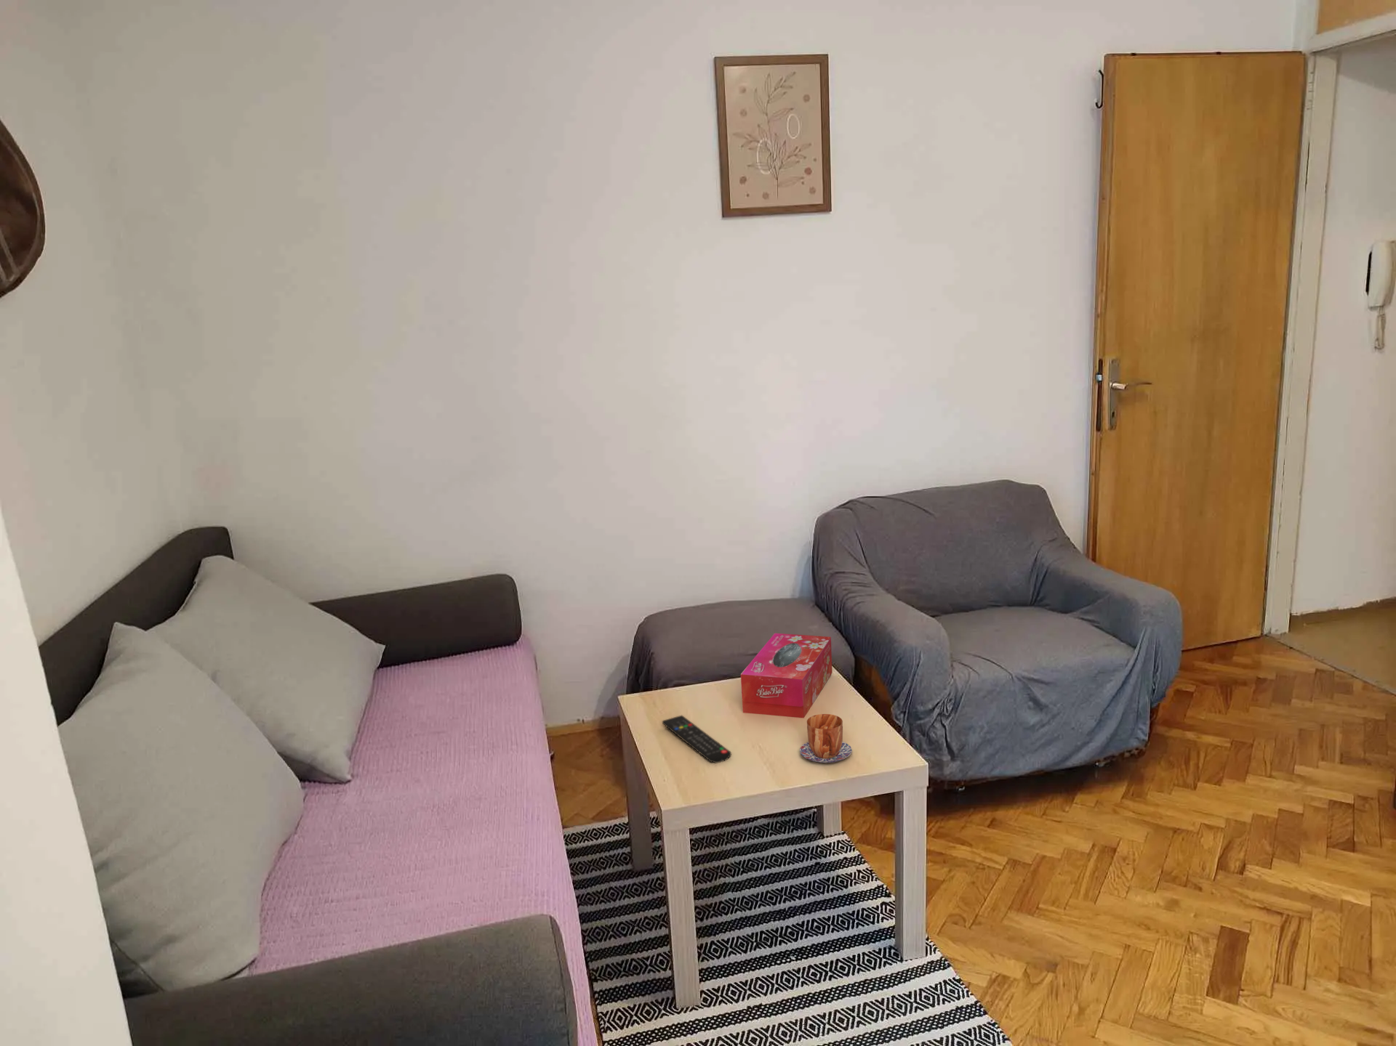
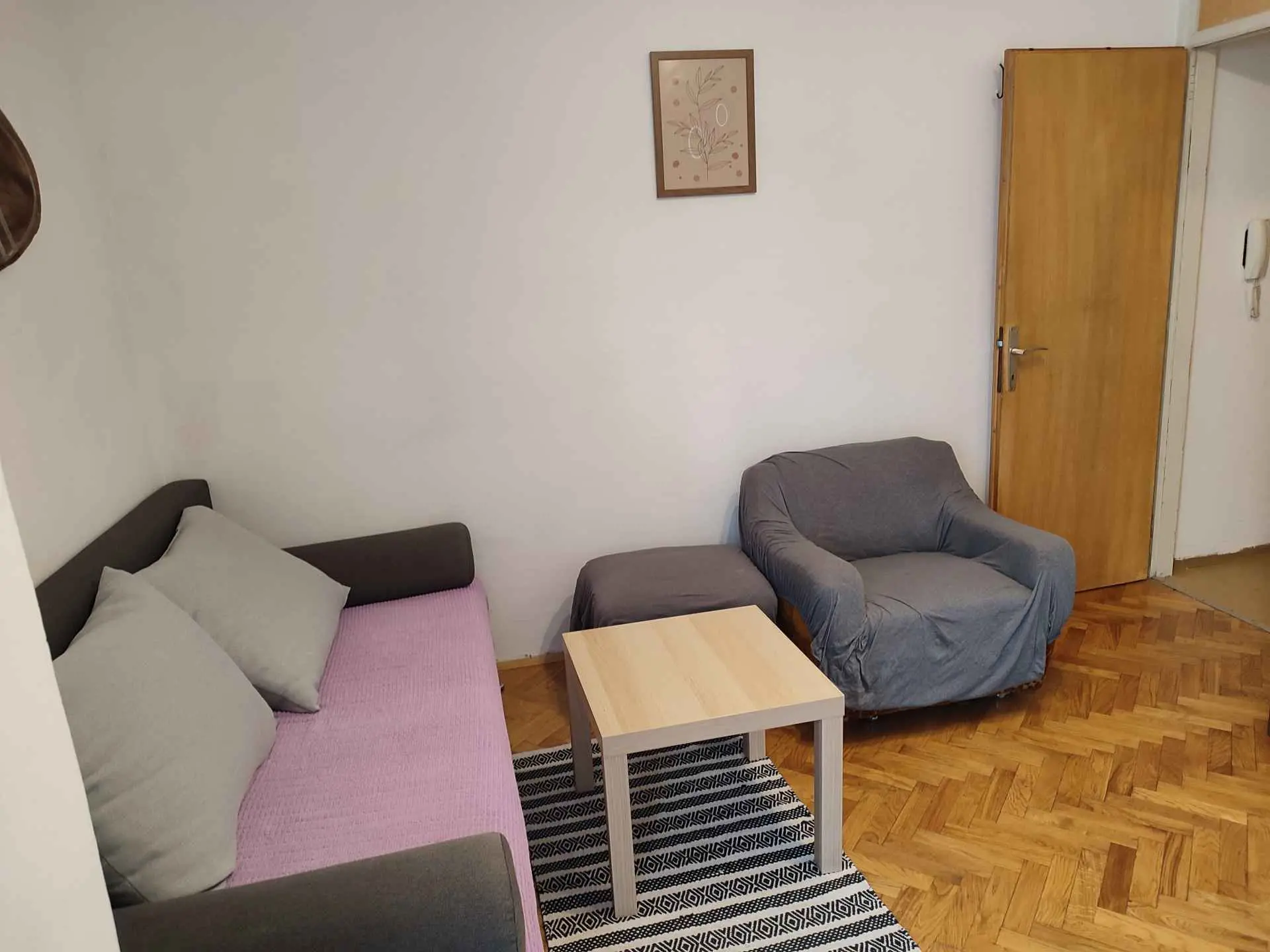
- tissue box (788, 674)
- remote control (696, 738)
- mug (826, 738)
